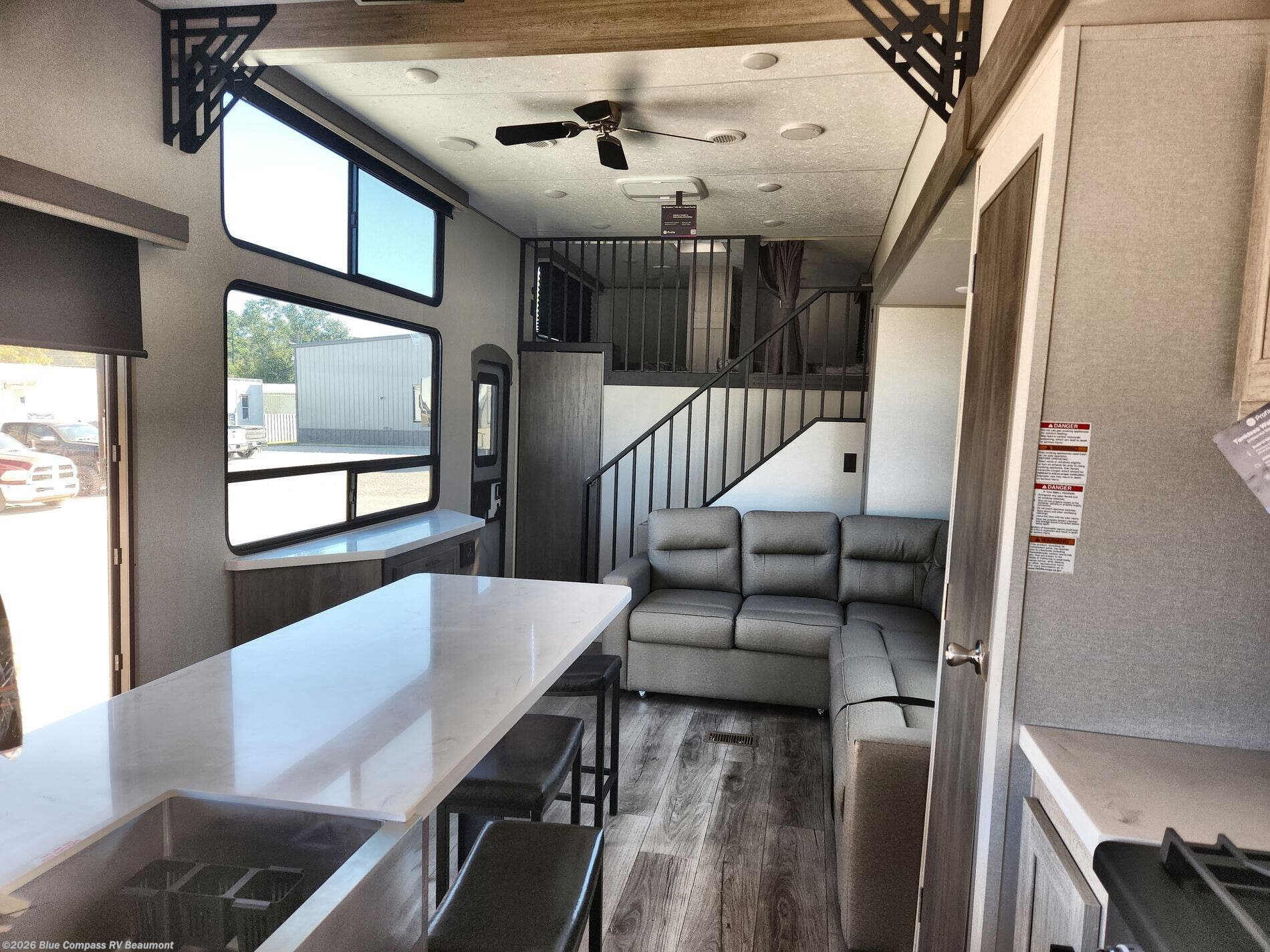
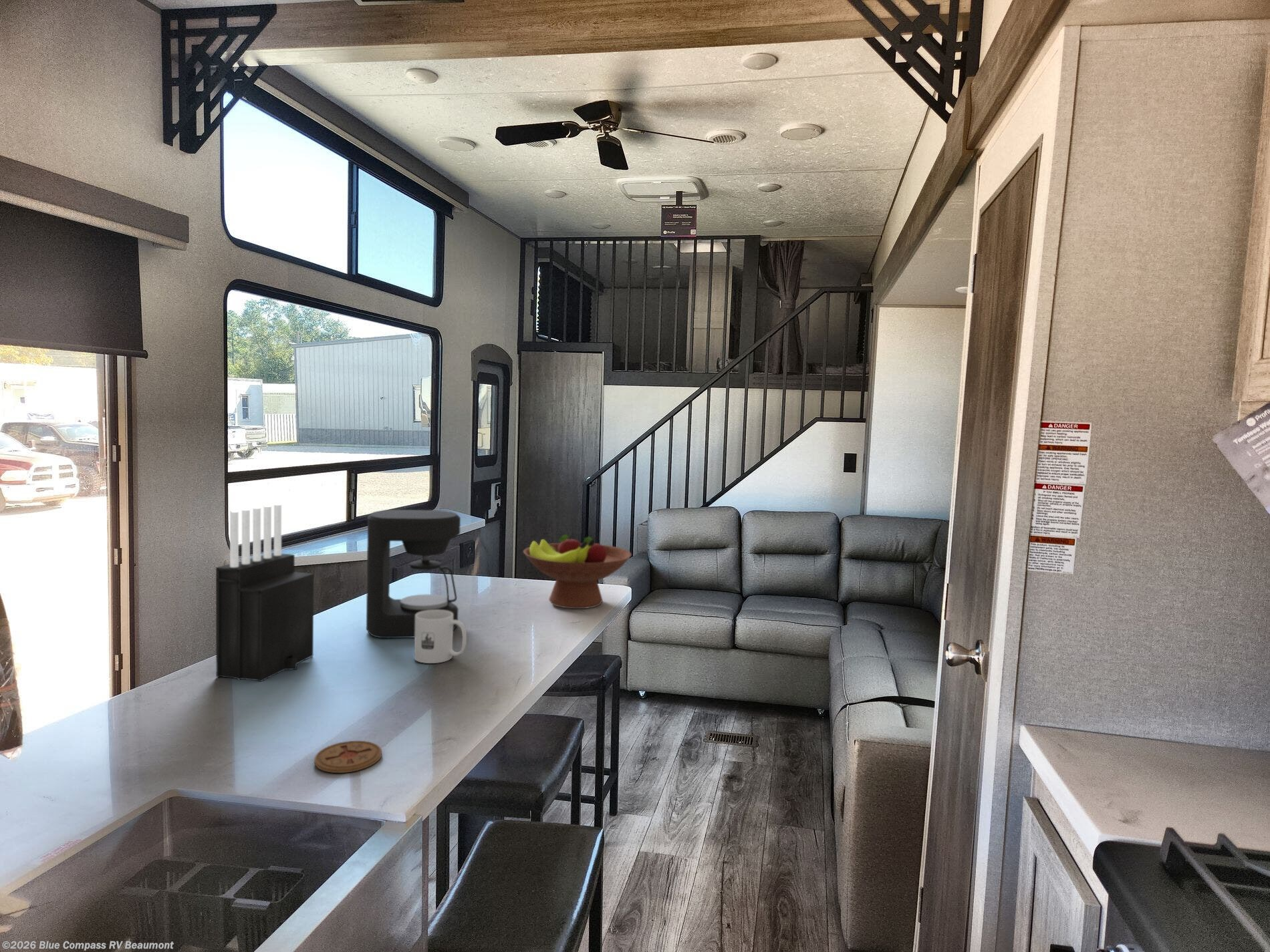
+ knife block (271, 588)
+ coffee maker (414, 569)
+ fruit bowl (577, 567)
+ mug (441, 637)
+ coaster (348, 756)
